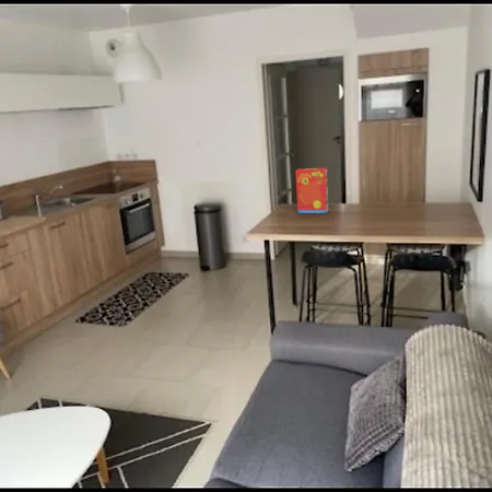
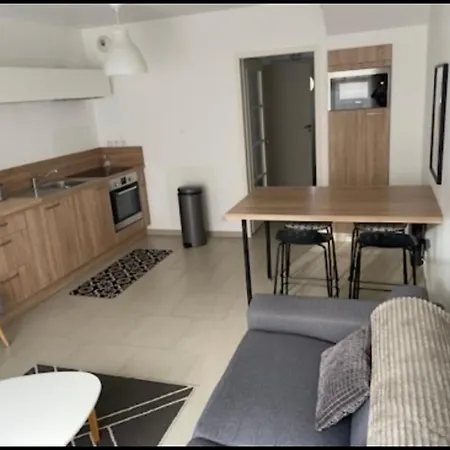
- cereal box (312, 190)
